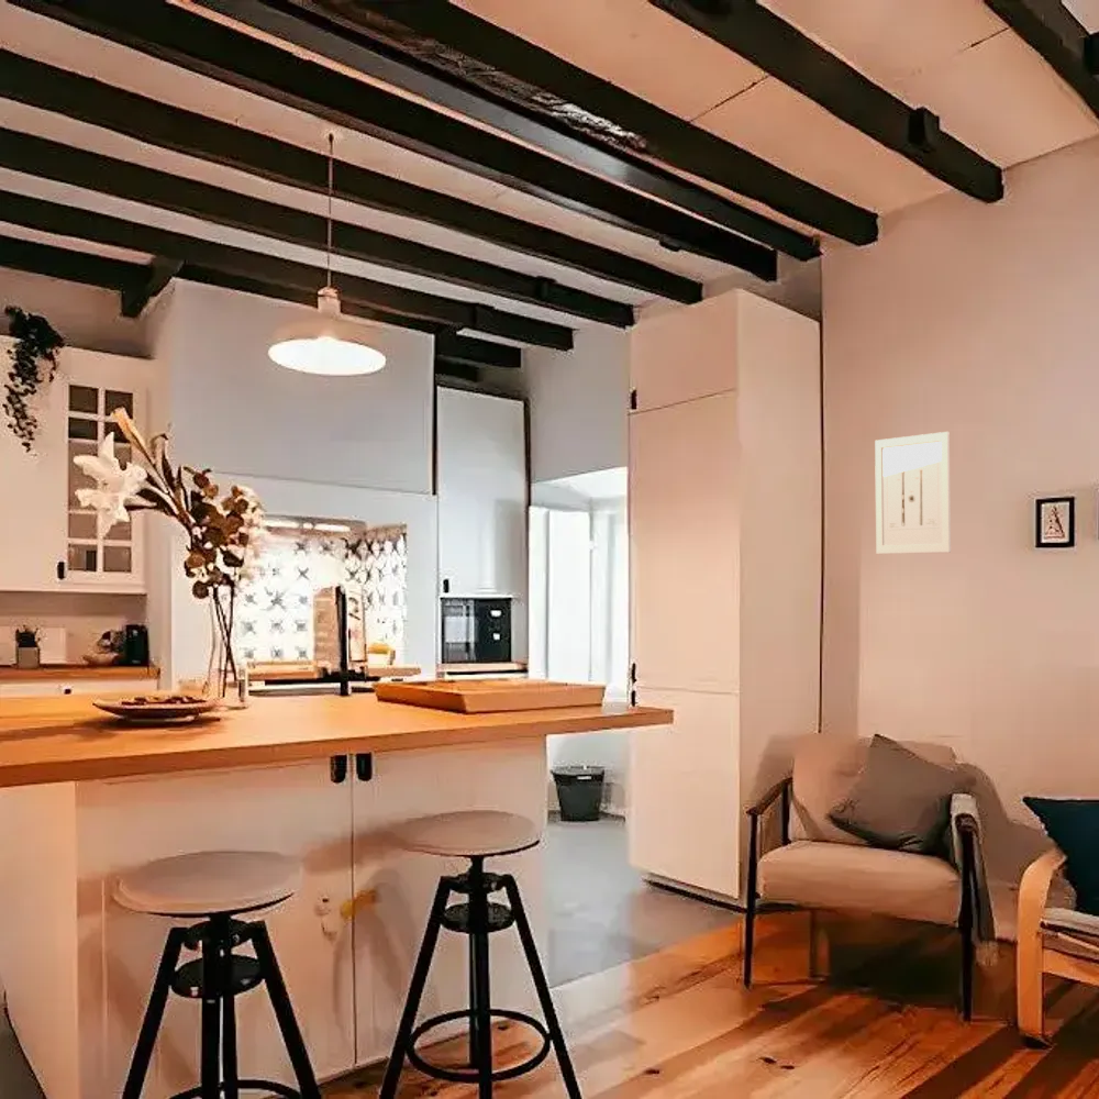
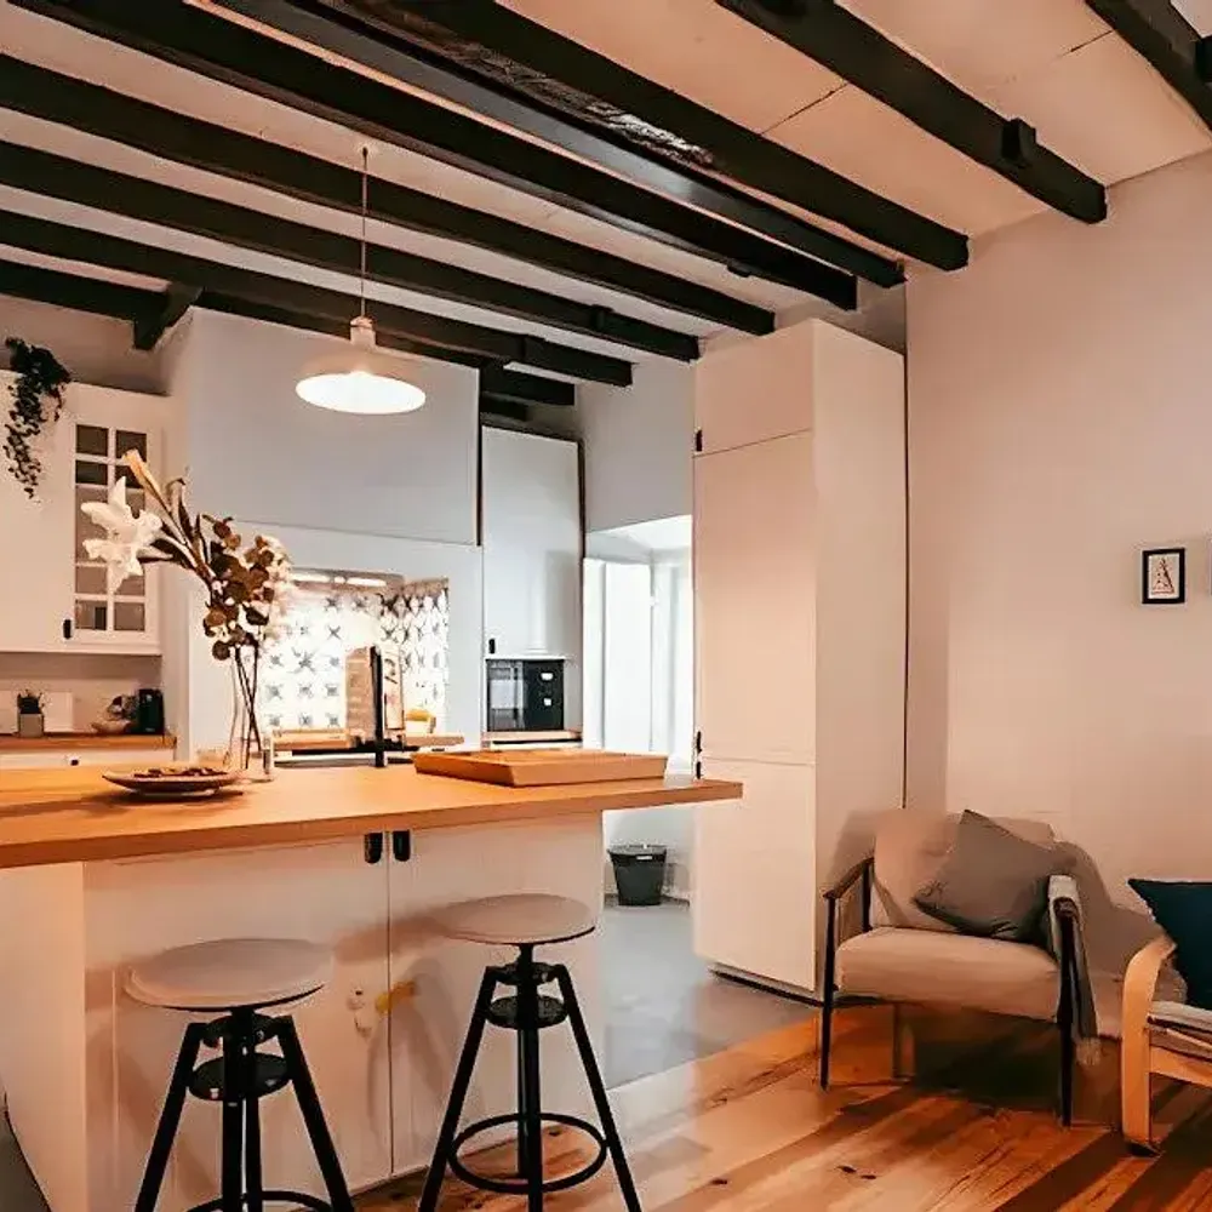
- wall art (911, 493)
